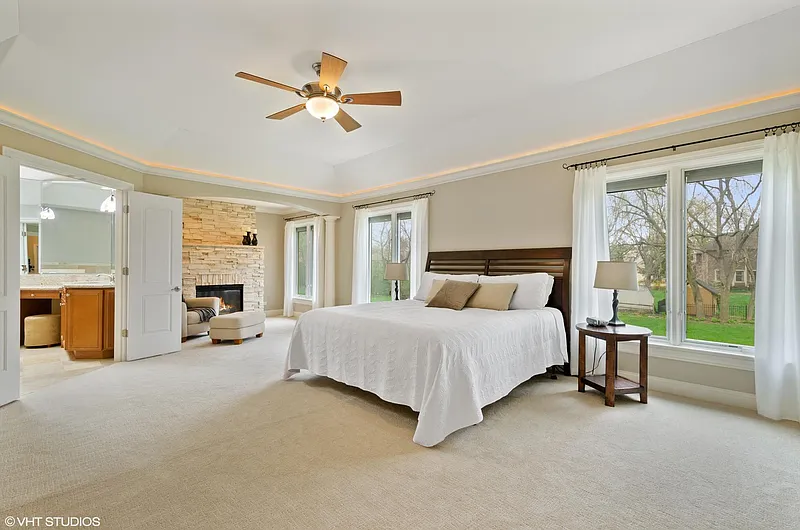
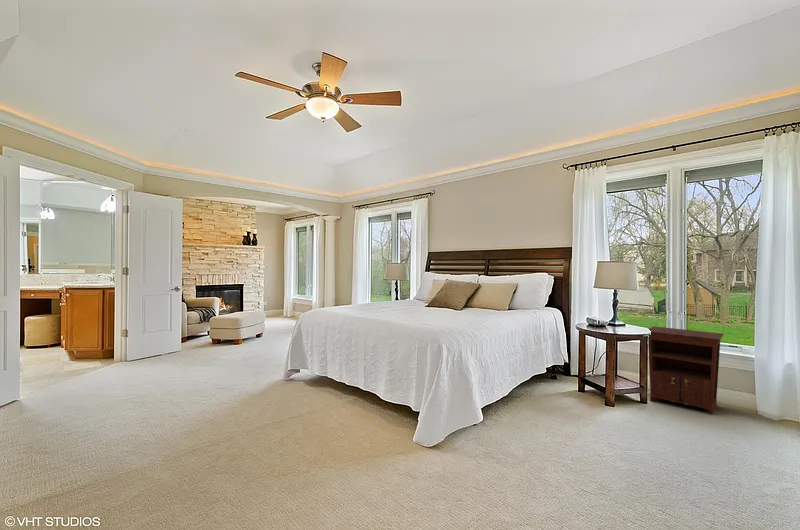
+ nightstand (683, 367)
